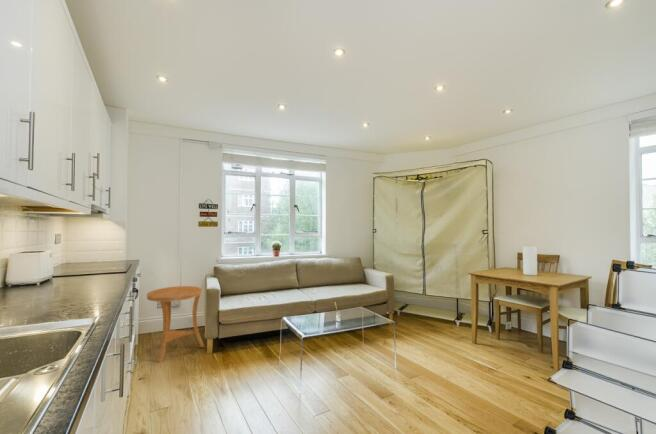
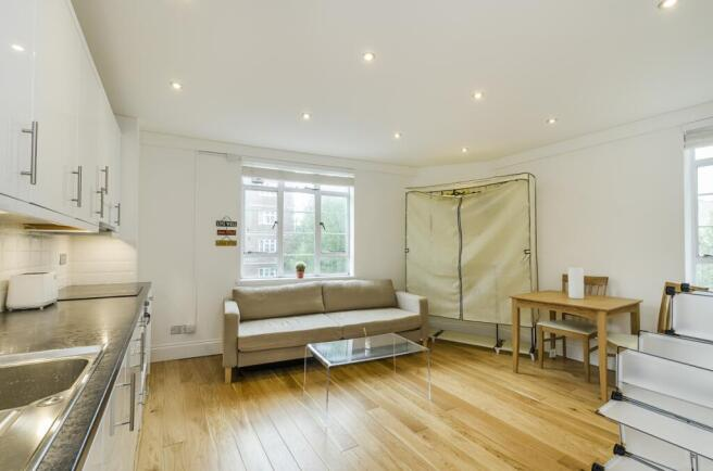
- side table (170, 319)
